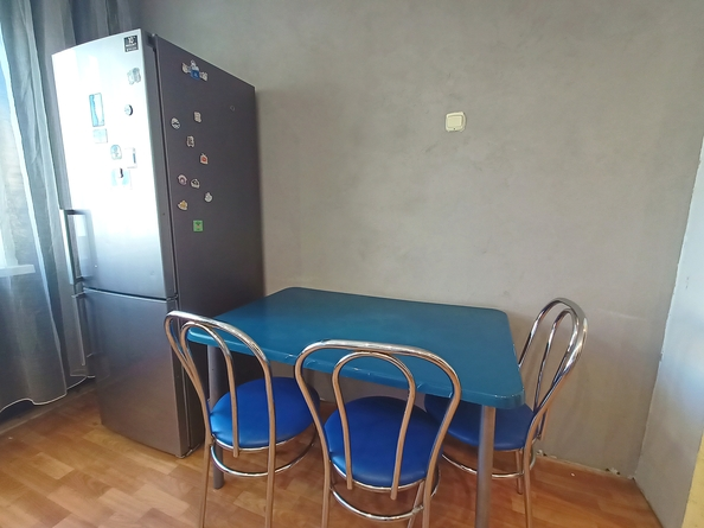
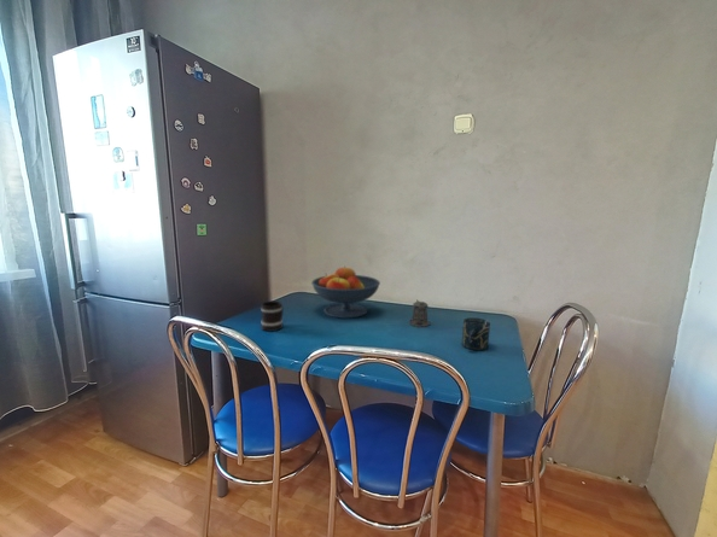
+ pepper shaker (419, 311)
+ fruit bowl (345, 291)
+ cup (474, 334)
+ mug (274, 314)
